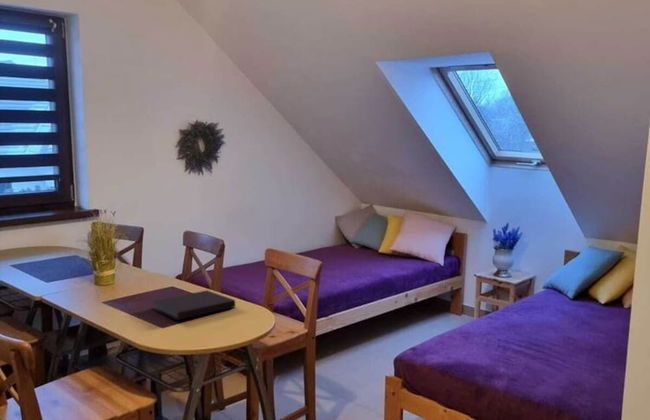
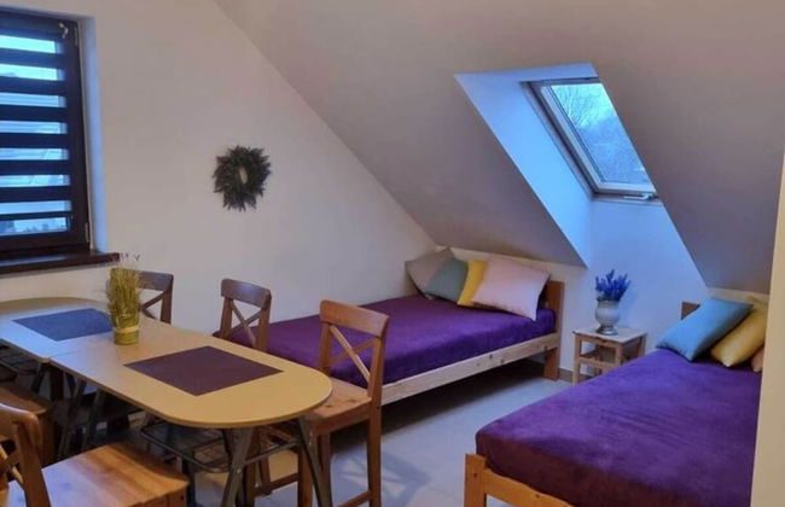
- notebook (193, 304)
